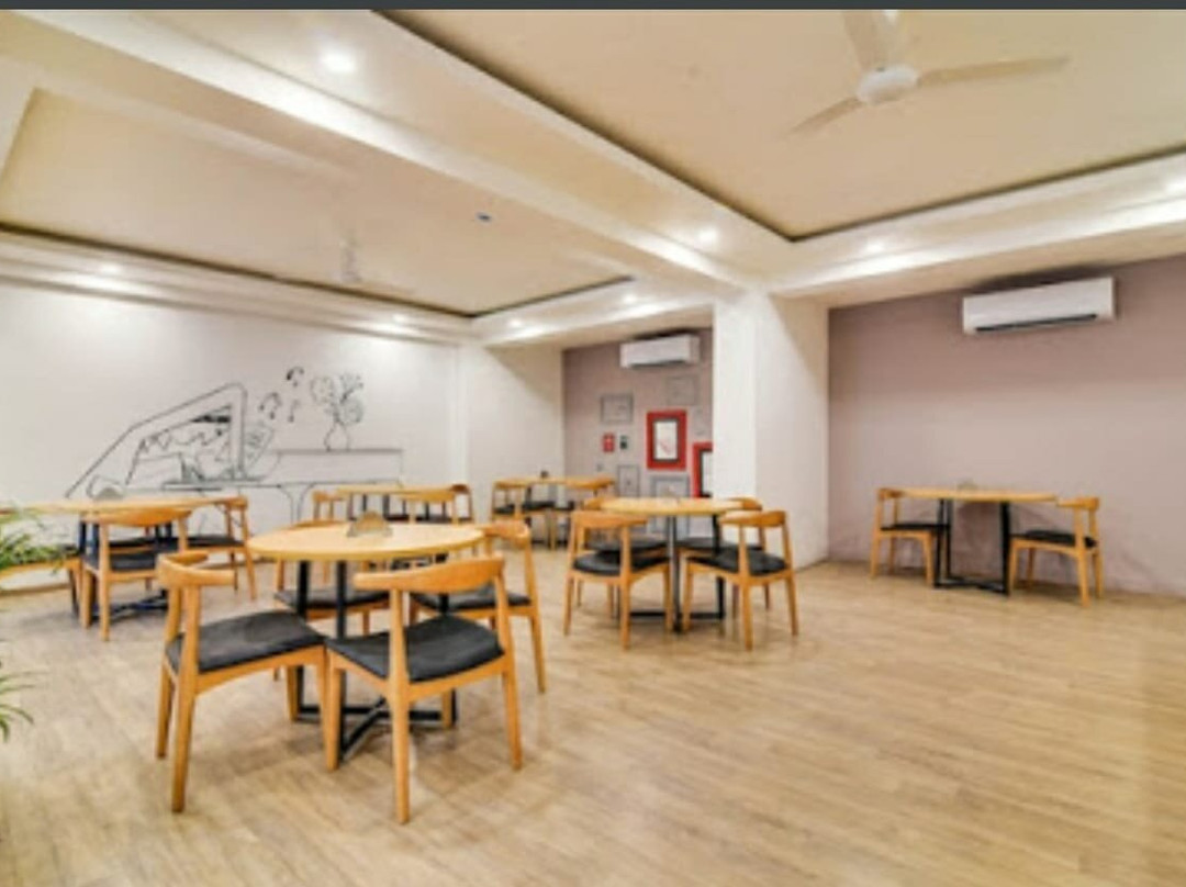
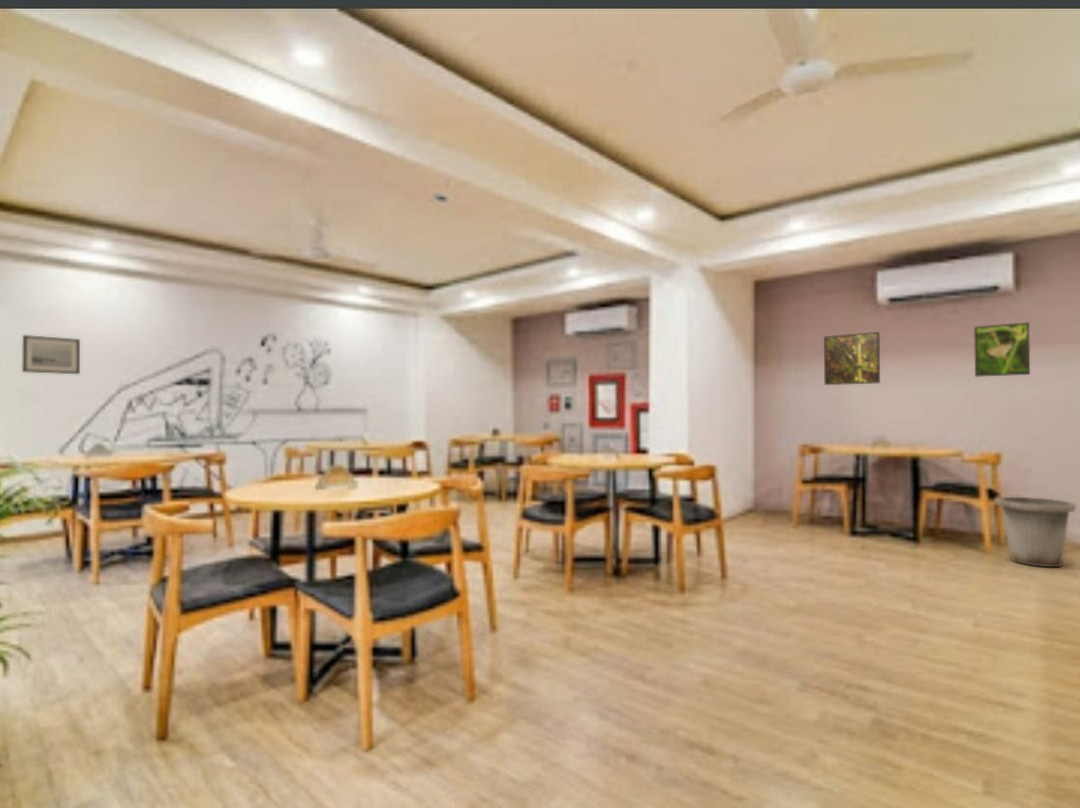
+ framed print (1001, 350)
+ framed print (851, 359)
+ wall art (52, 355)
+ trash can (1034, 531)
